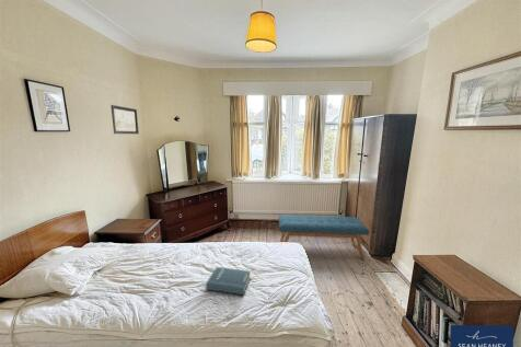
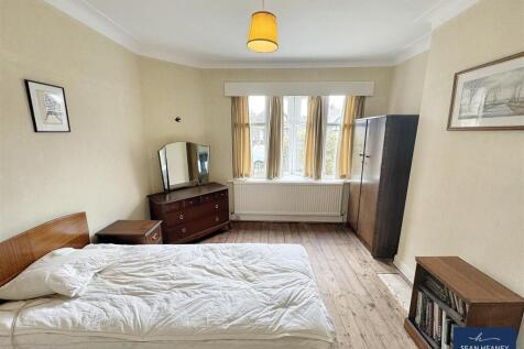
- hardback book (229, 280)
- bench (320, 234)
- wall art (126, 120)
